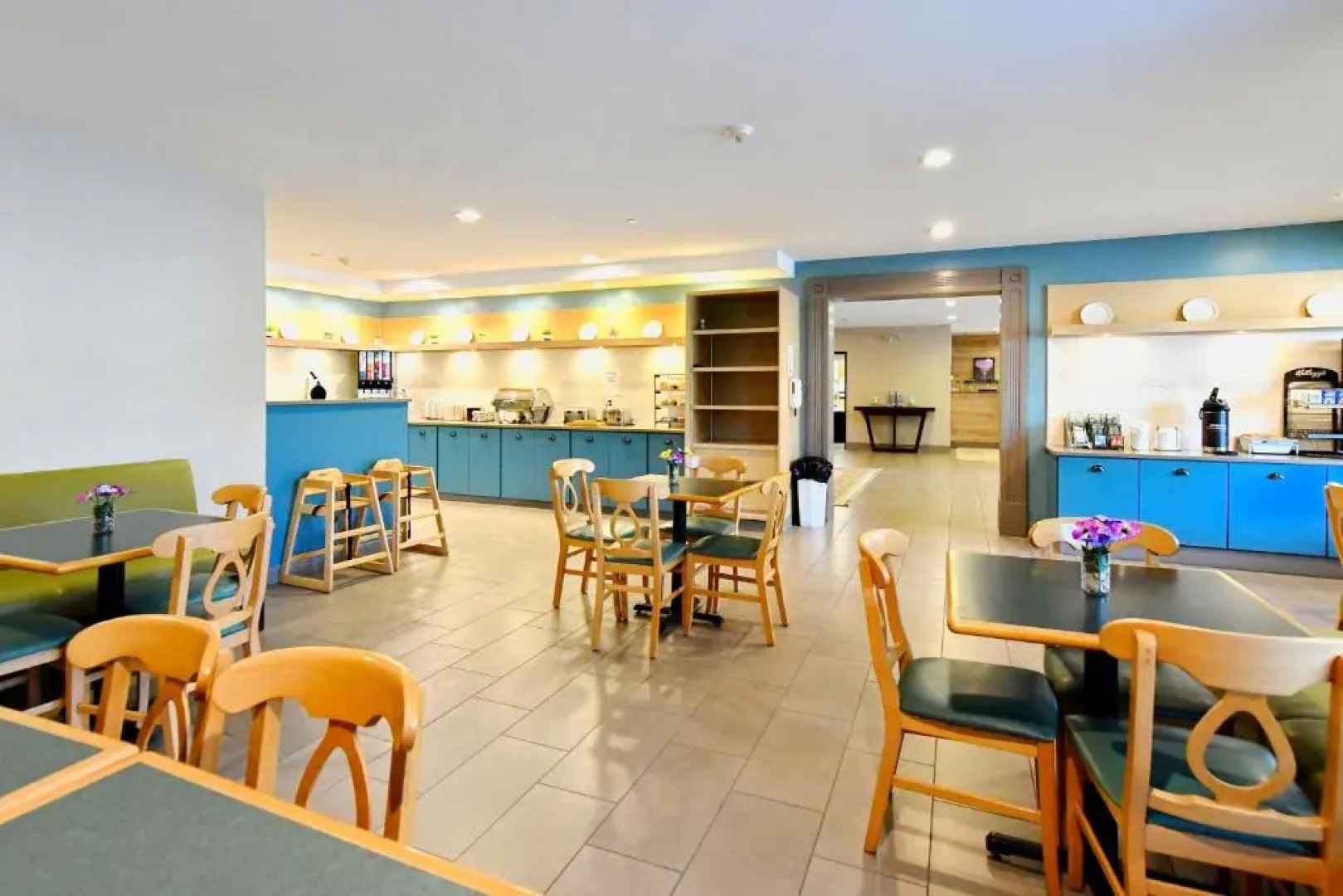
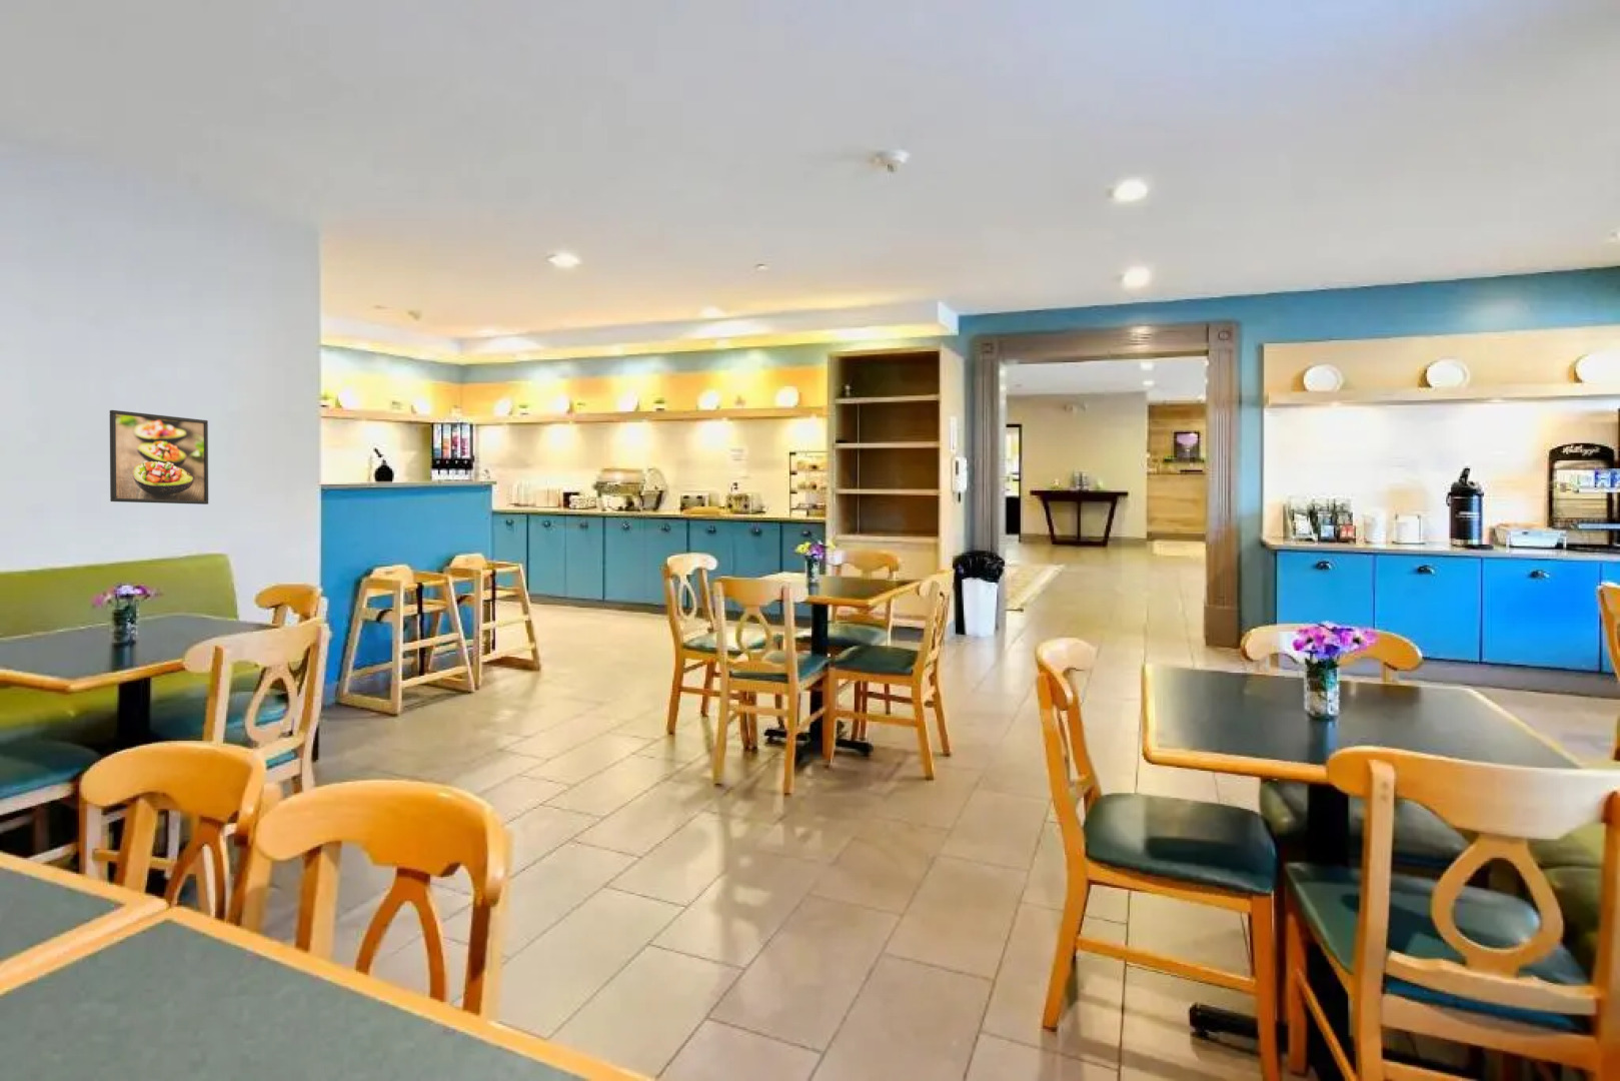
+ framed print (162, 458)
